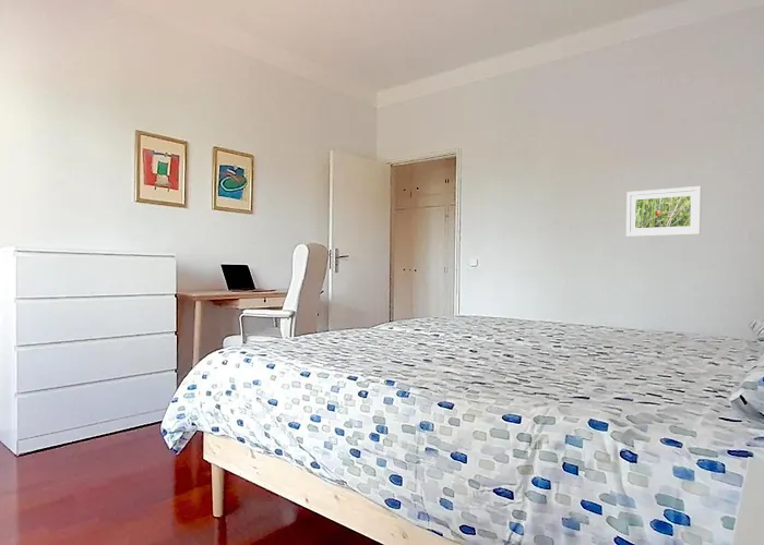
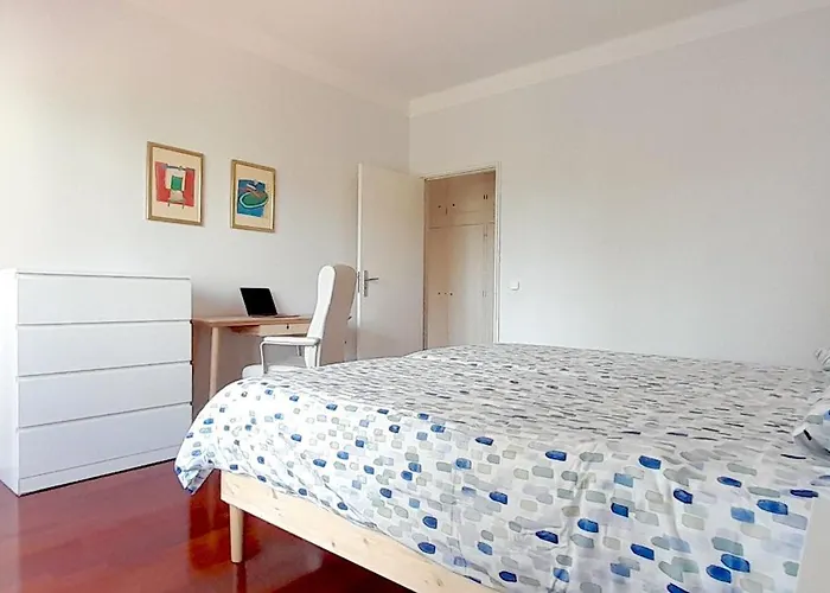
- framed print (661, 211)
